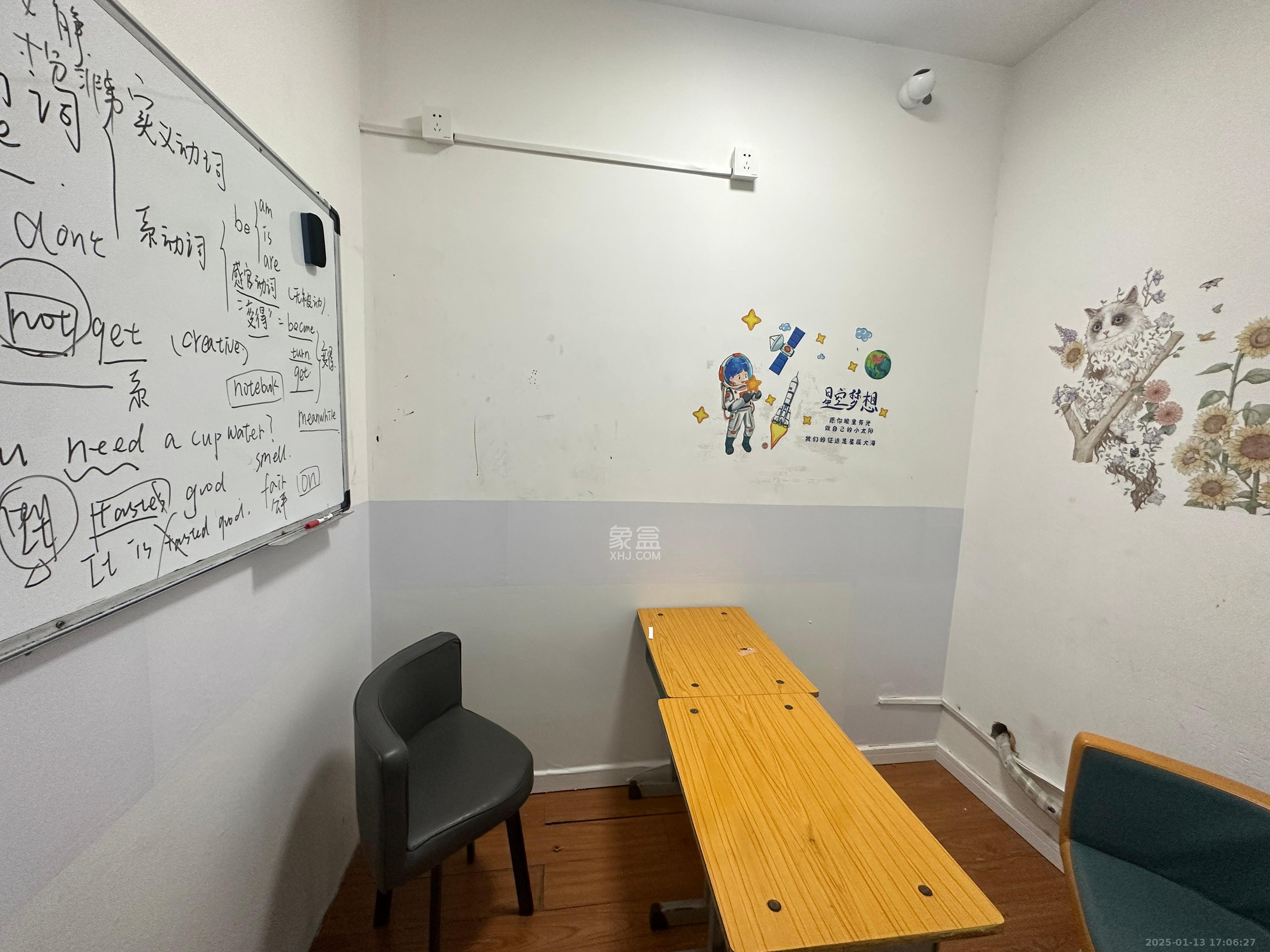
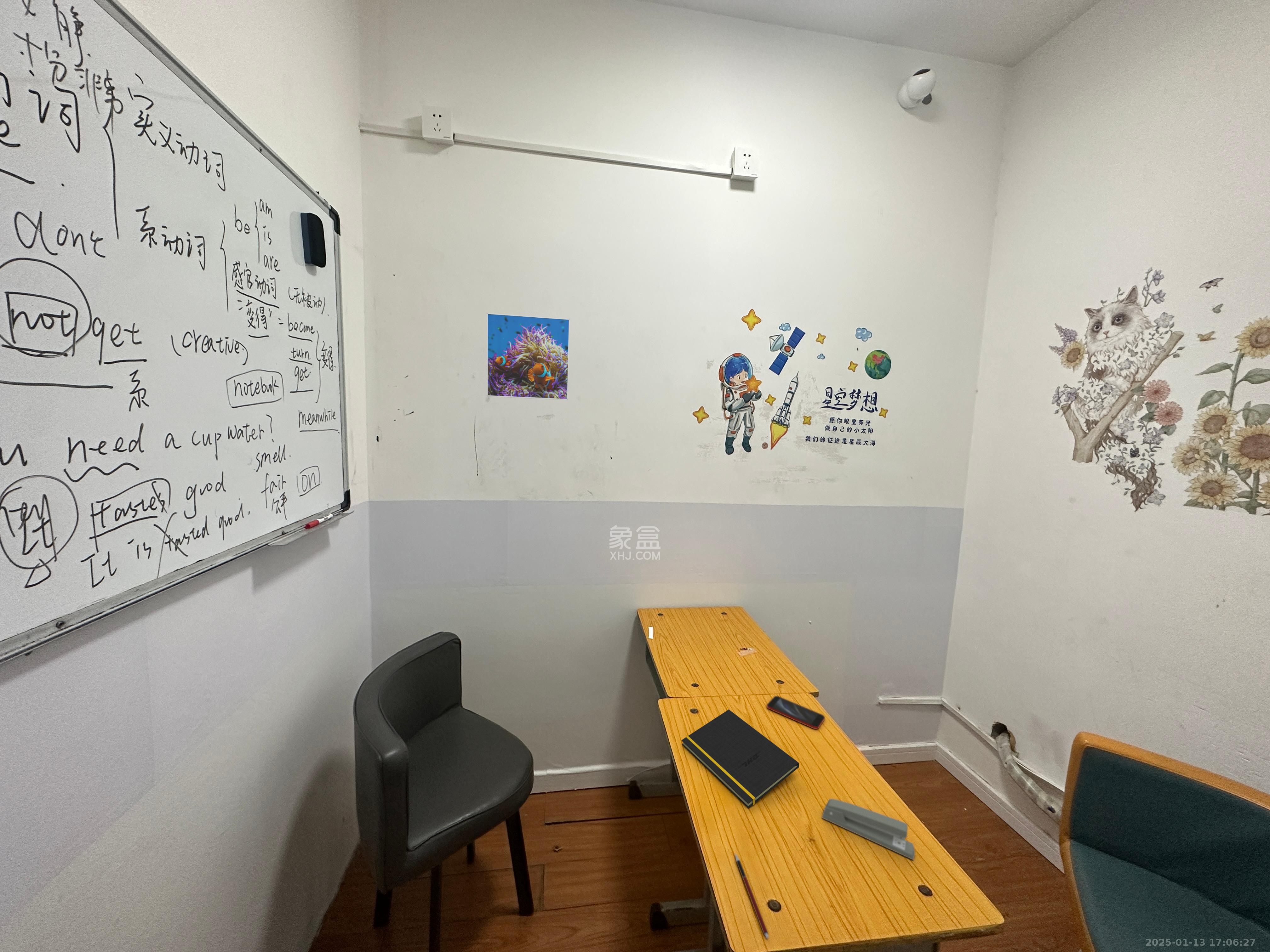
+ notepad (737, 753)
+ stapler (868, 822)
+ pen (750, 892)
+ smartphone (795, 711)
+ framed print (529, 358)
